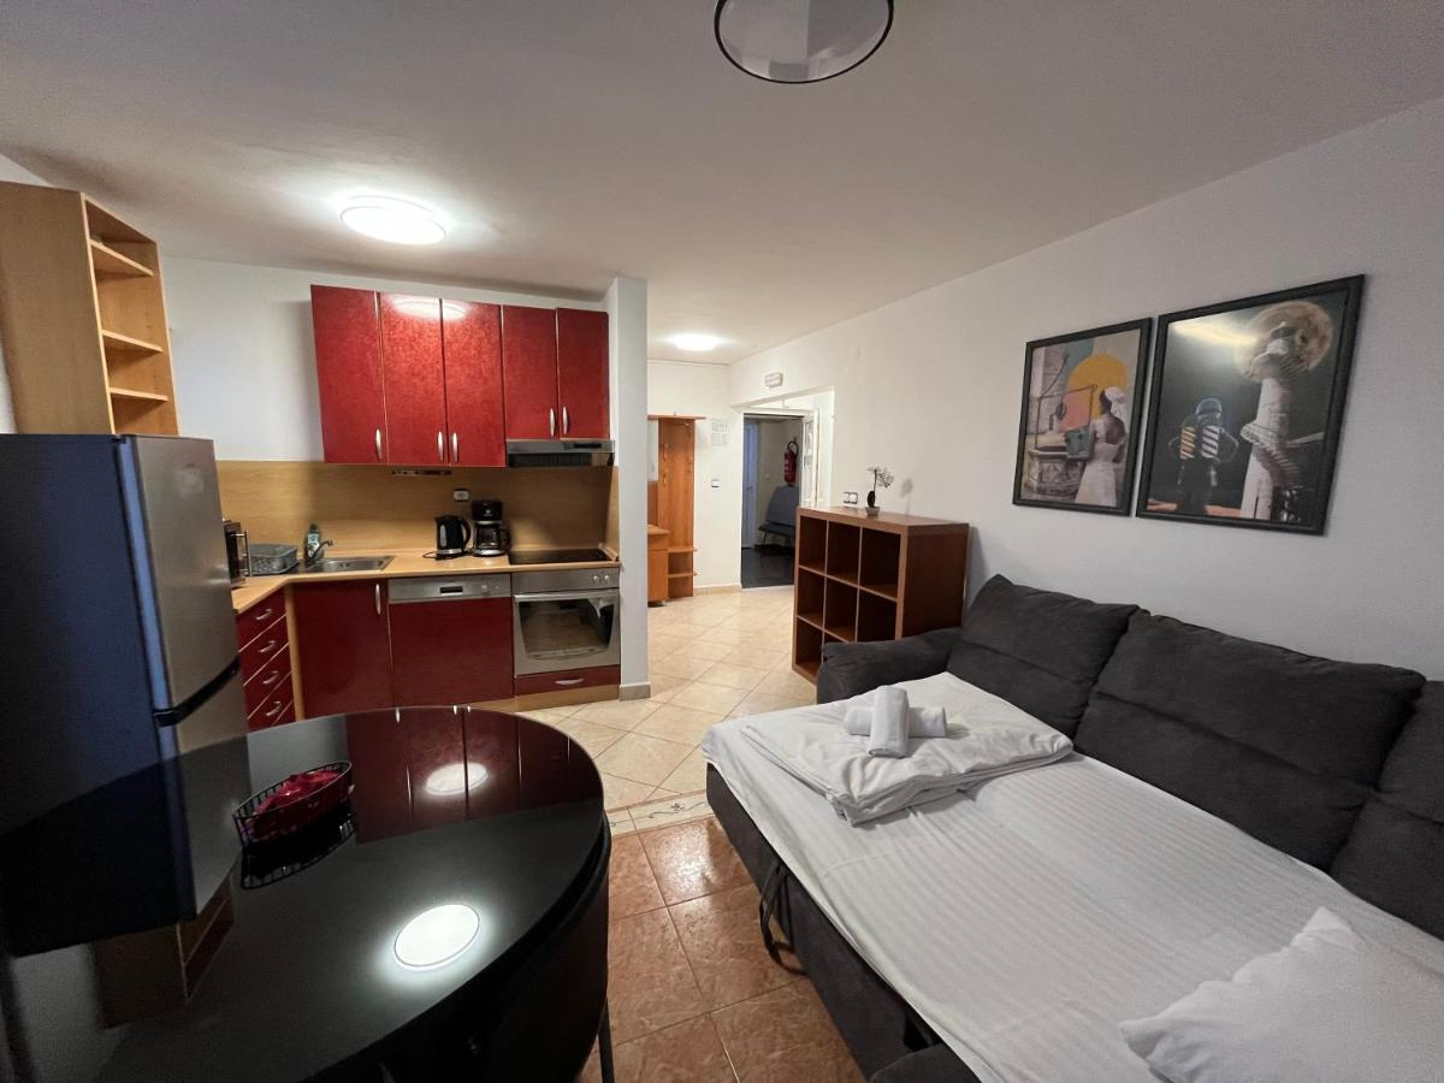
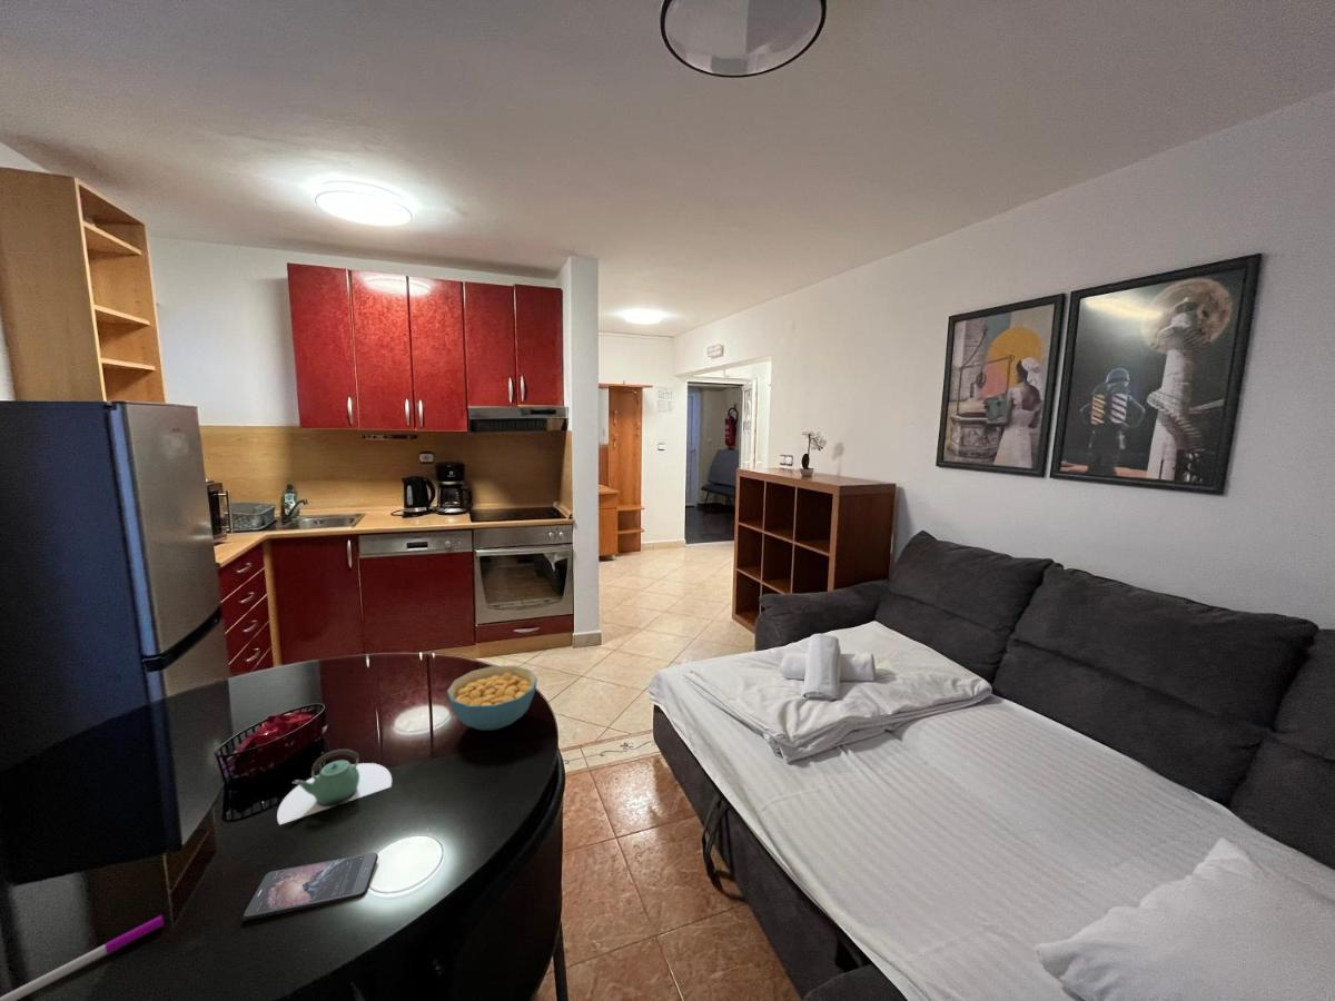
+ cereal bowl (494, 703)
+ smartphone (314, 884)
+ pen (83, 959)
+ teapot (335, 772)
